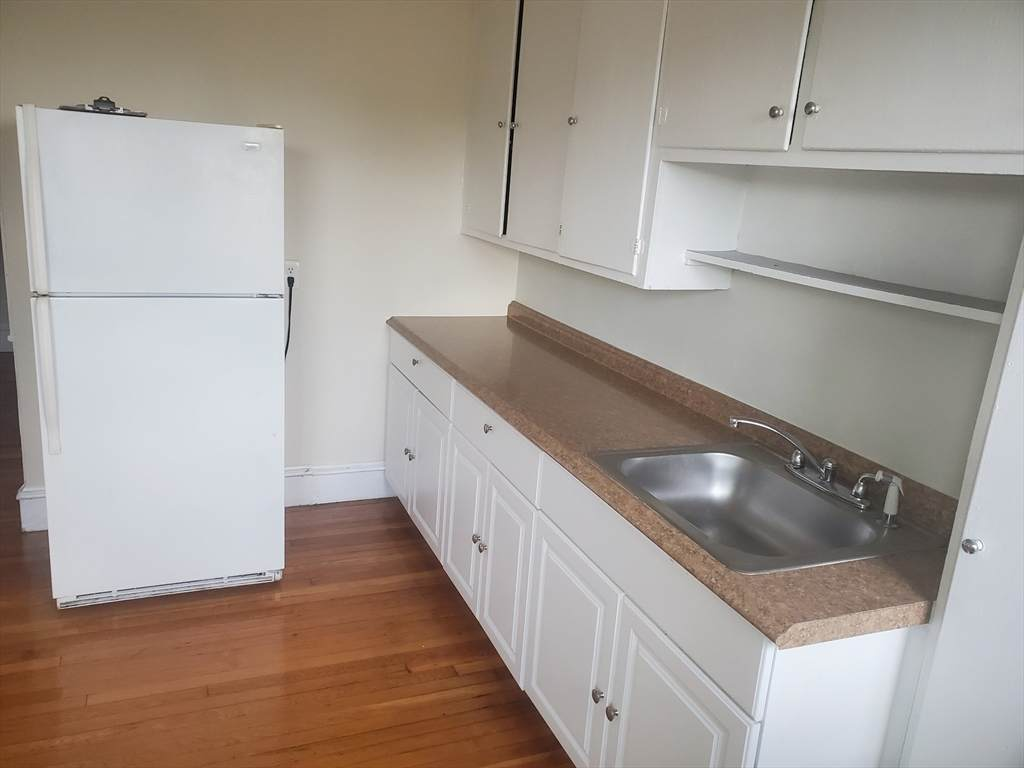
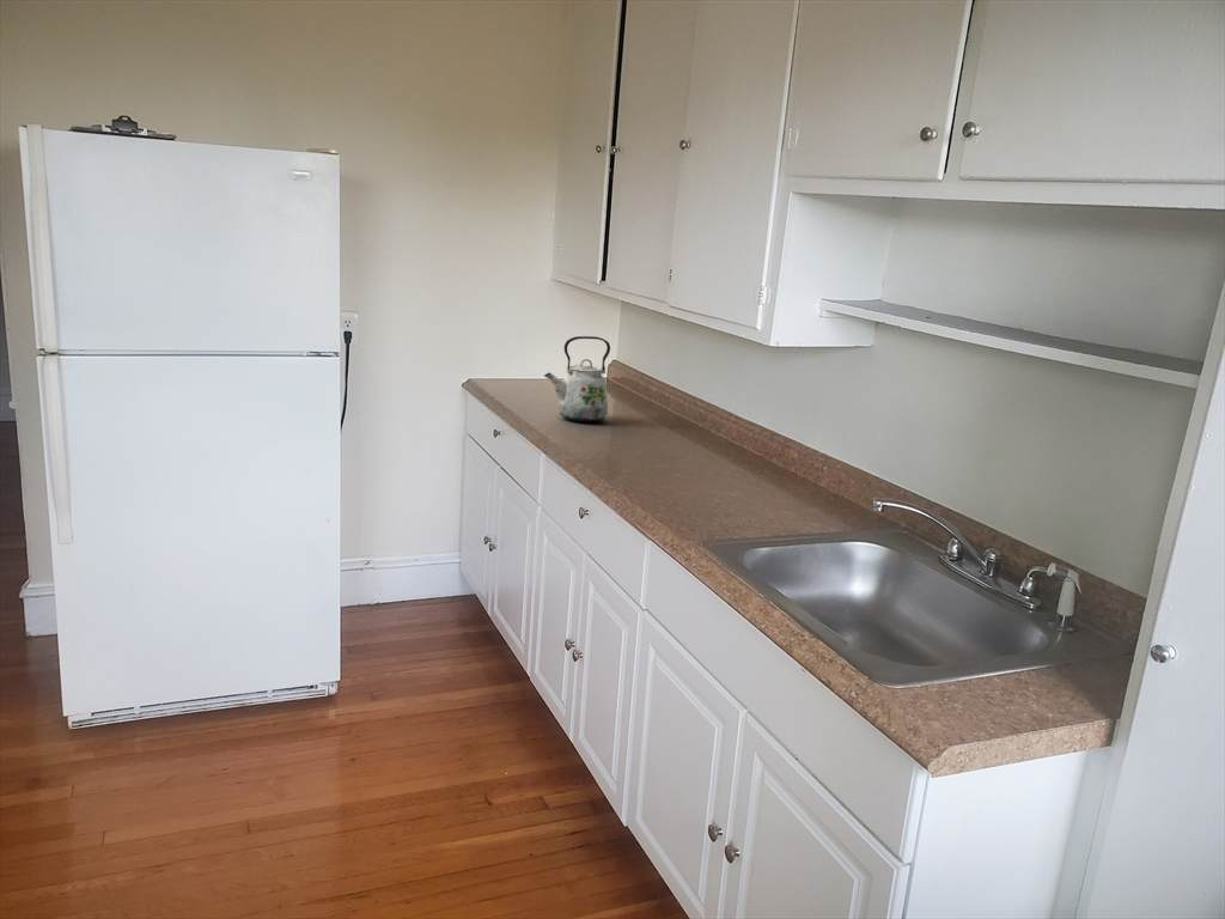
+ kettle (575, 378)
